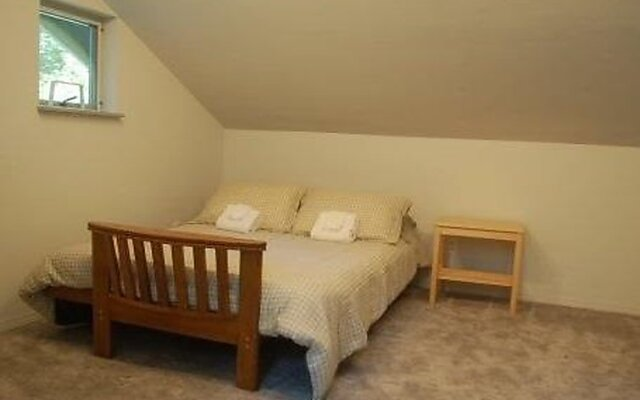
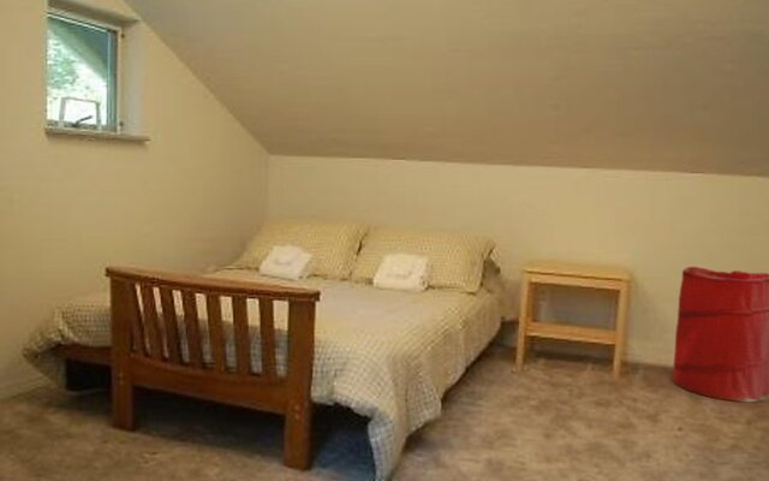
+ laundry hamper (725, 328)
